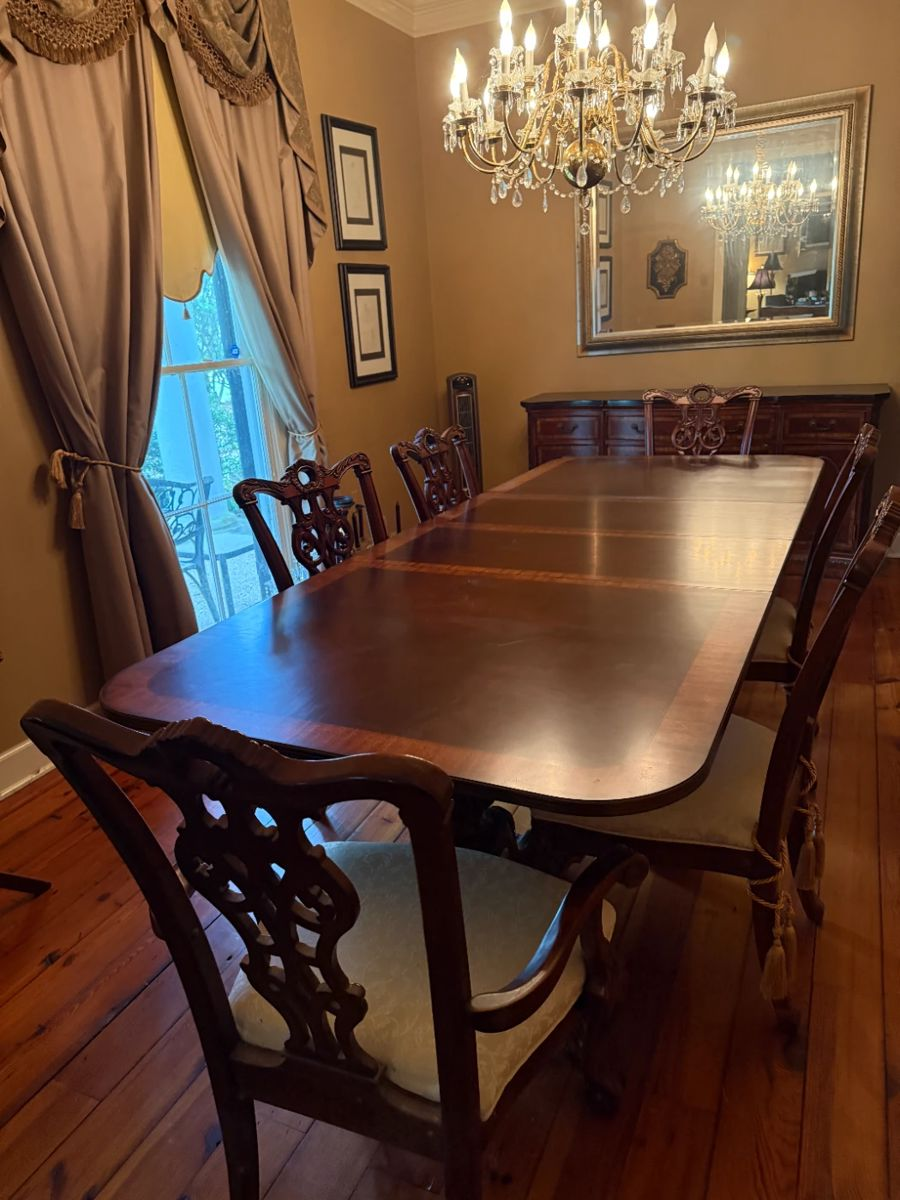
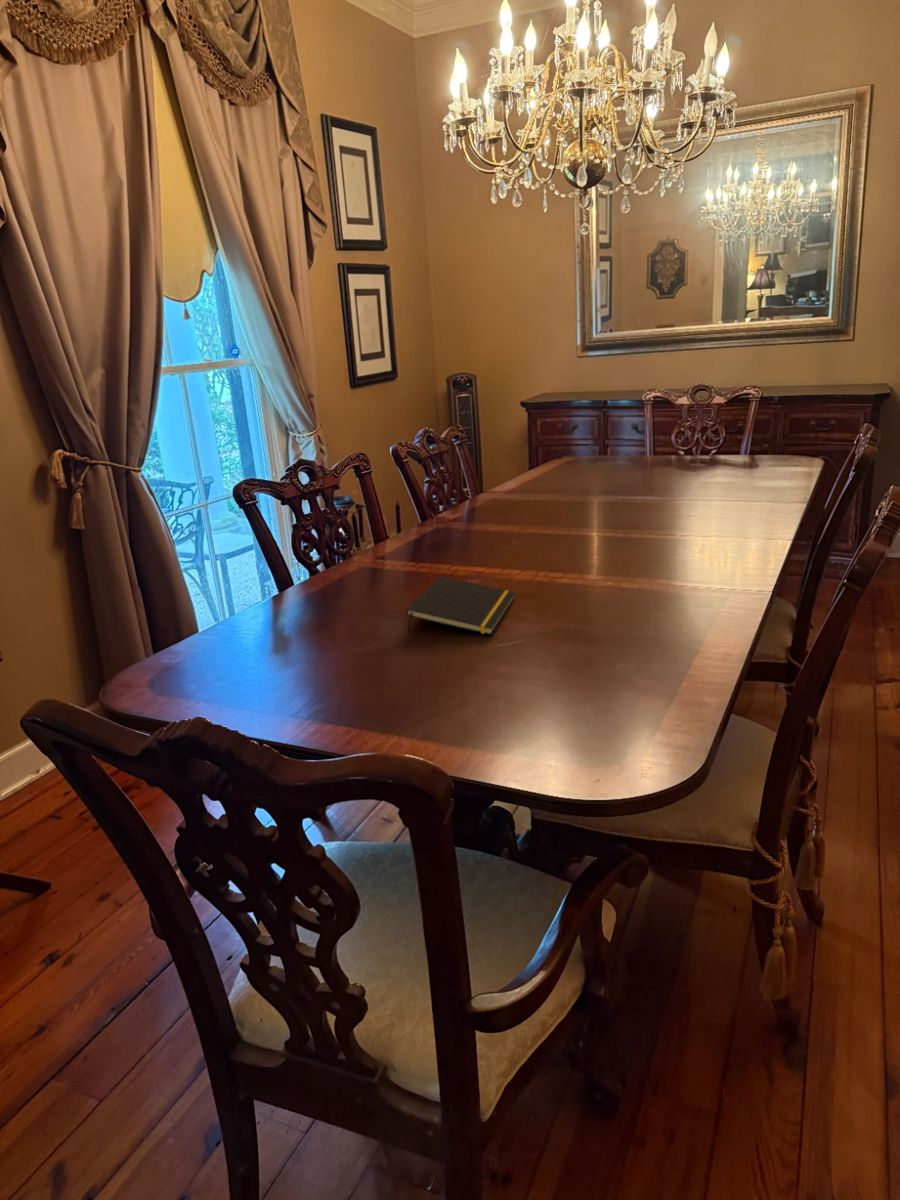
+ notepad (463, 603)
